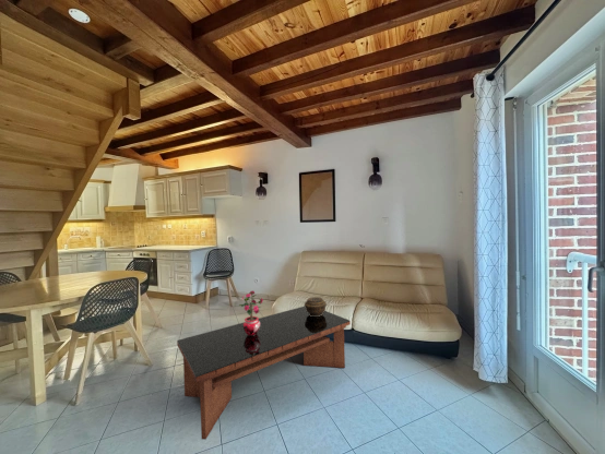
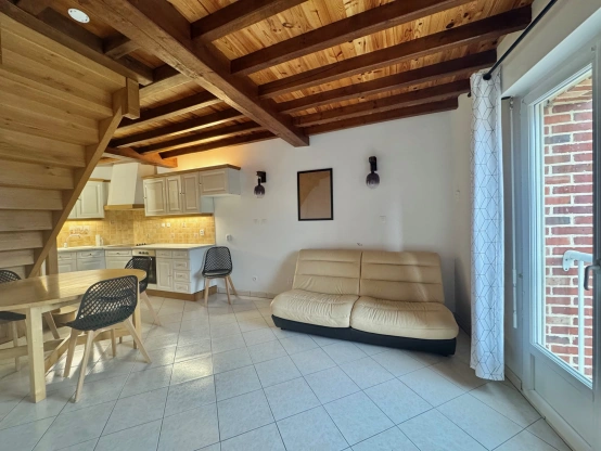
- potted plant (250, 312)
- coffee table (270, 355)
- decorative container (315, 306)
